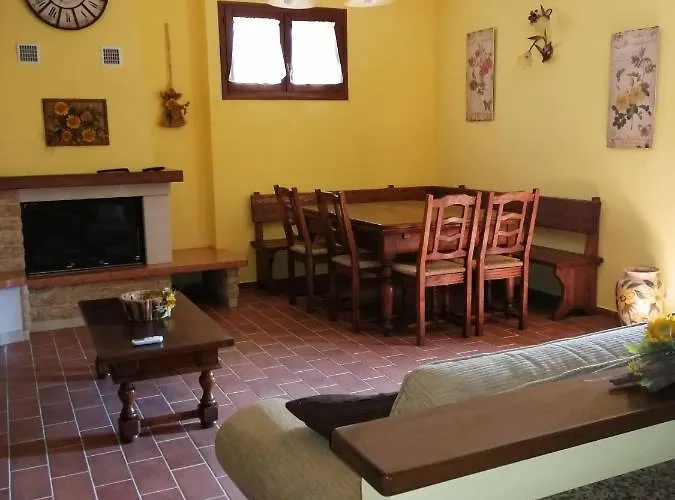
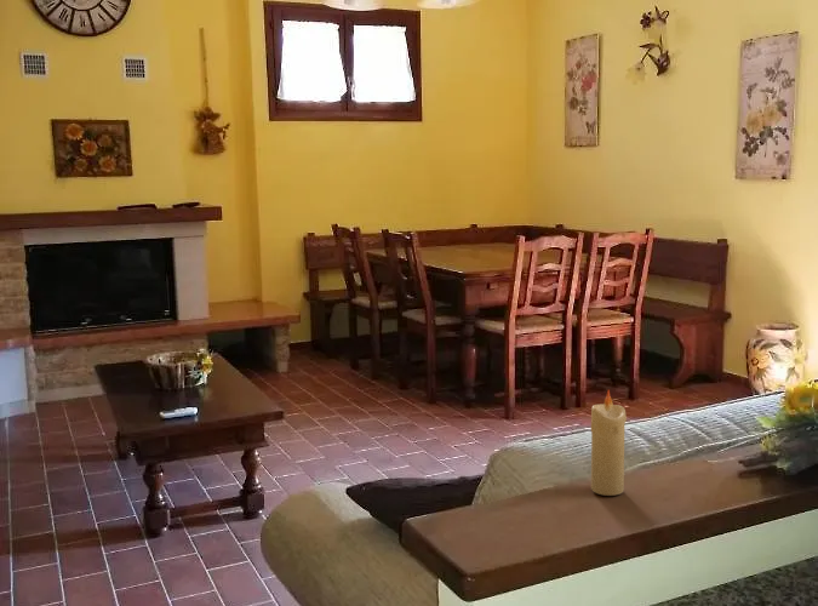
+ candle (608, 440)
